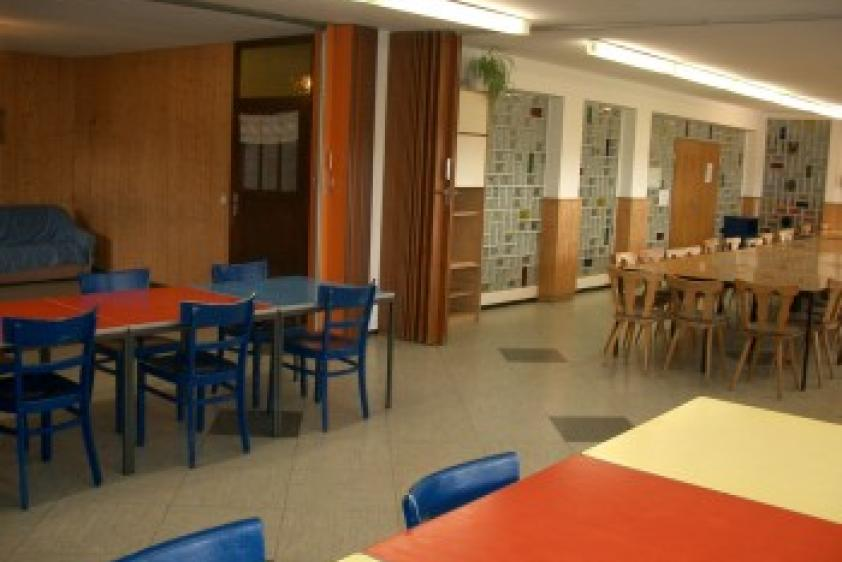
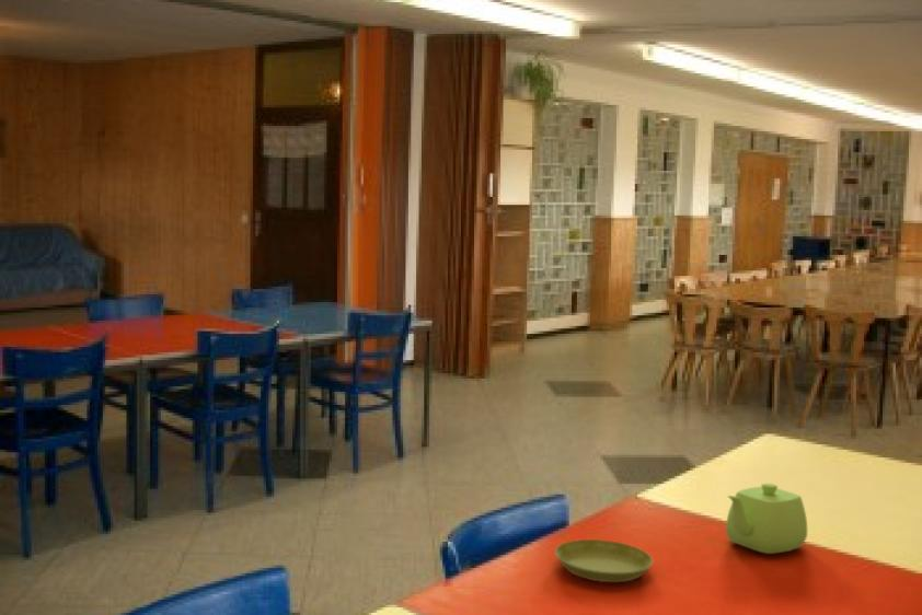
+ teapot (759, 517)
+ saucer (602, 561)
